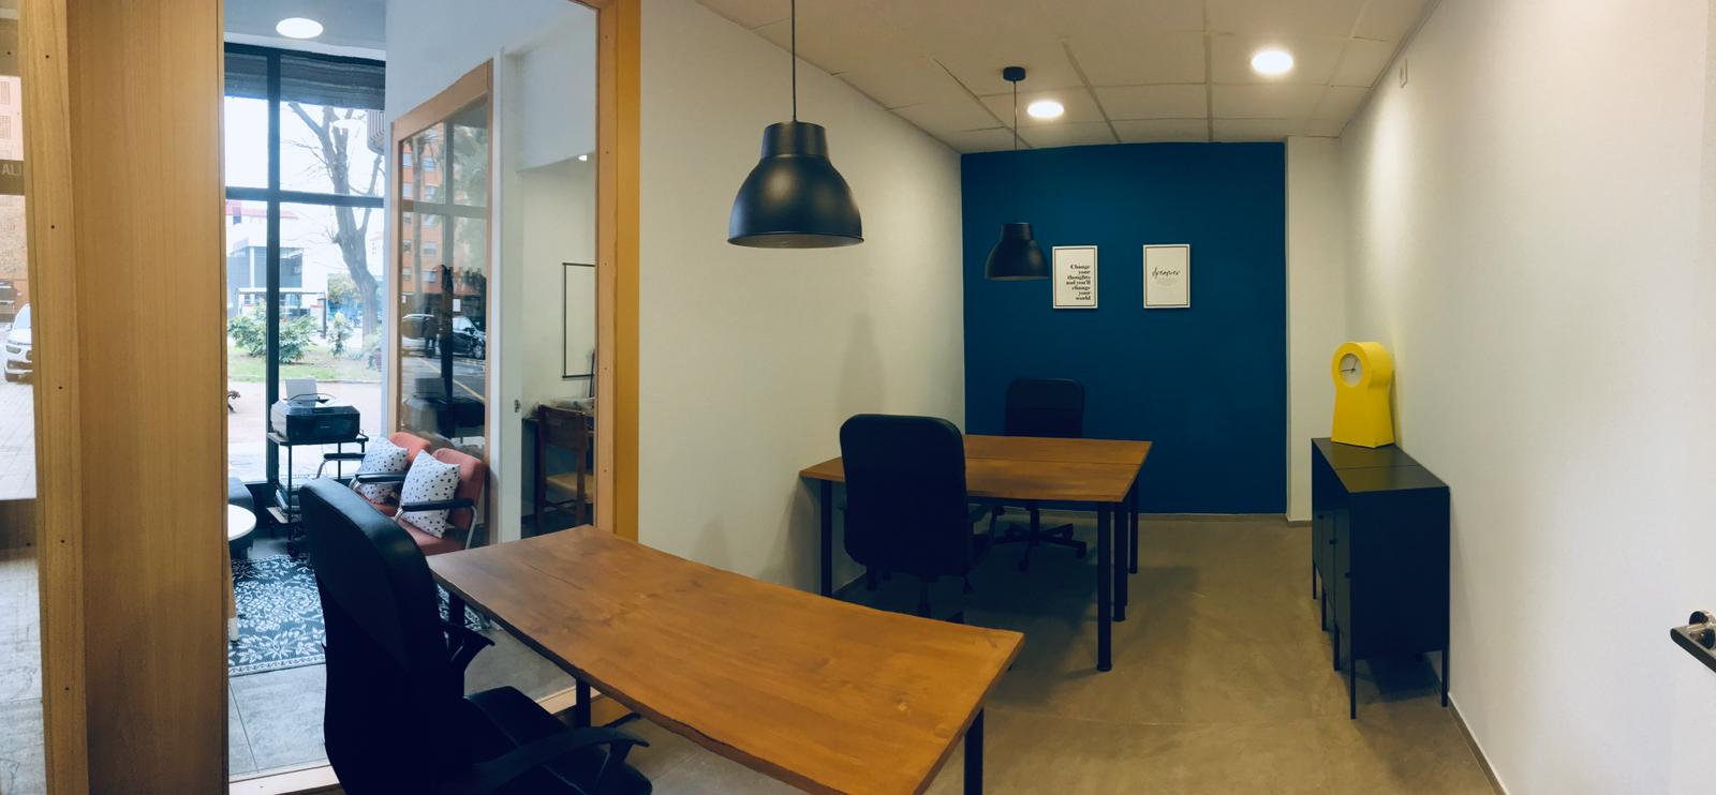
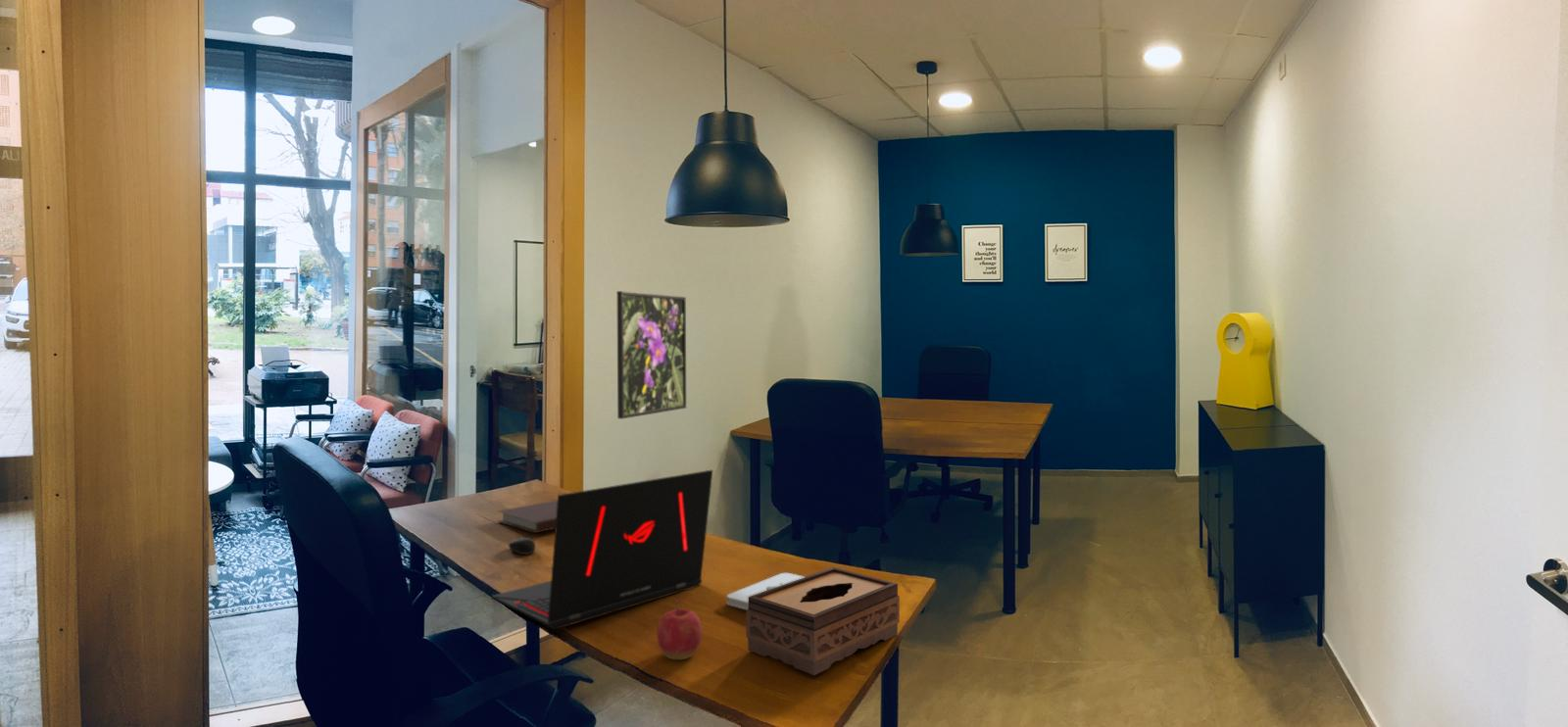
+ computer mouse (521, 544)
+ notebook (556, 513)
+ tissue box (824, 615)
+ laptop (604, 534)
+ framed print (654, 354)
+ notepad (776, 586)
+ apple (679, 628)
